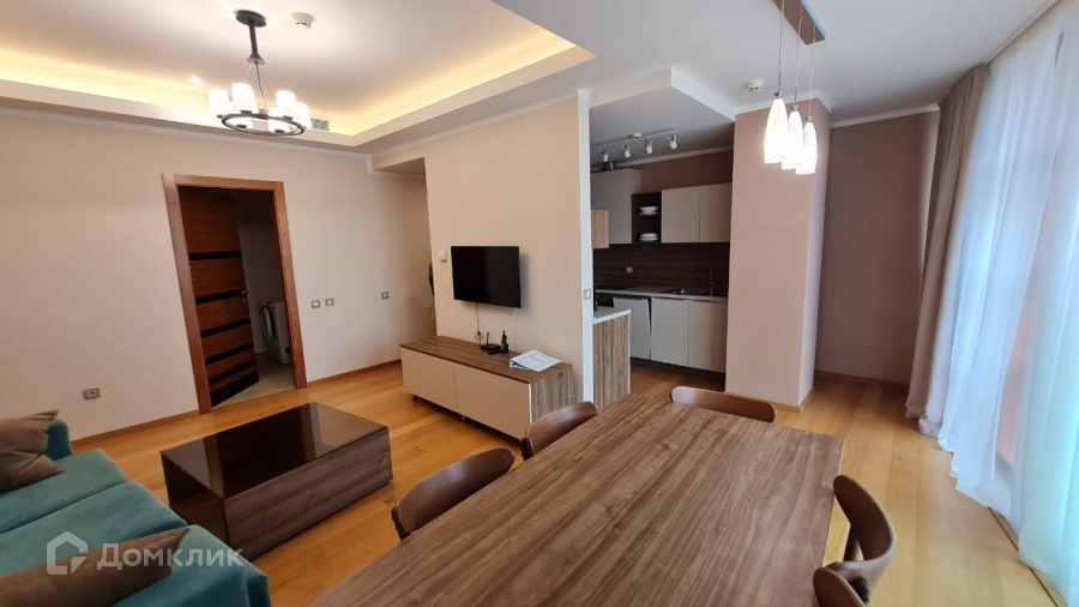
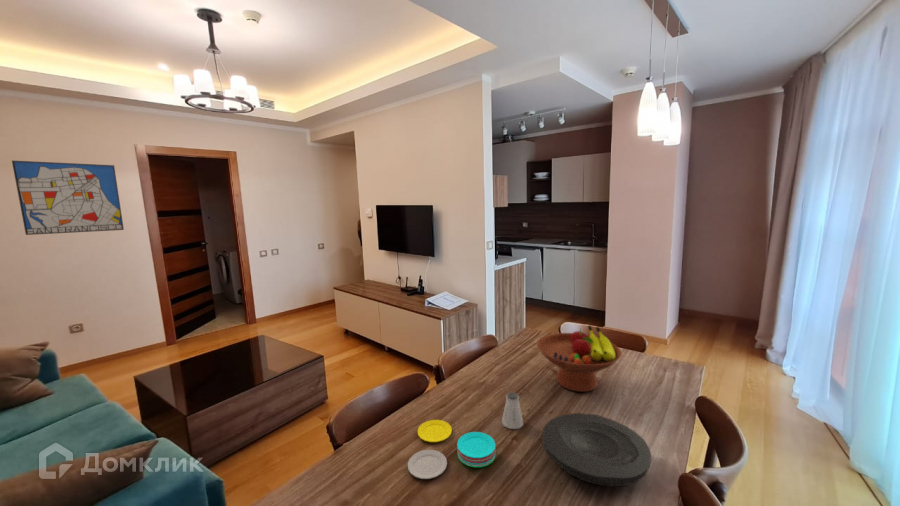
+ plate (441, 453)
+ fruit bowl (577, 358)
+ plate (593, 451)
+ saltshaker (512, 408)
+ wall art (72, 198)
